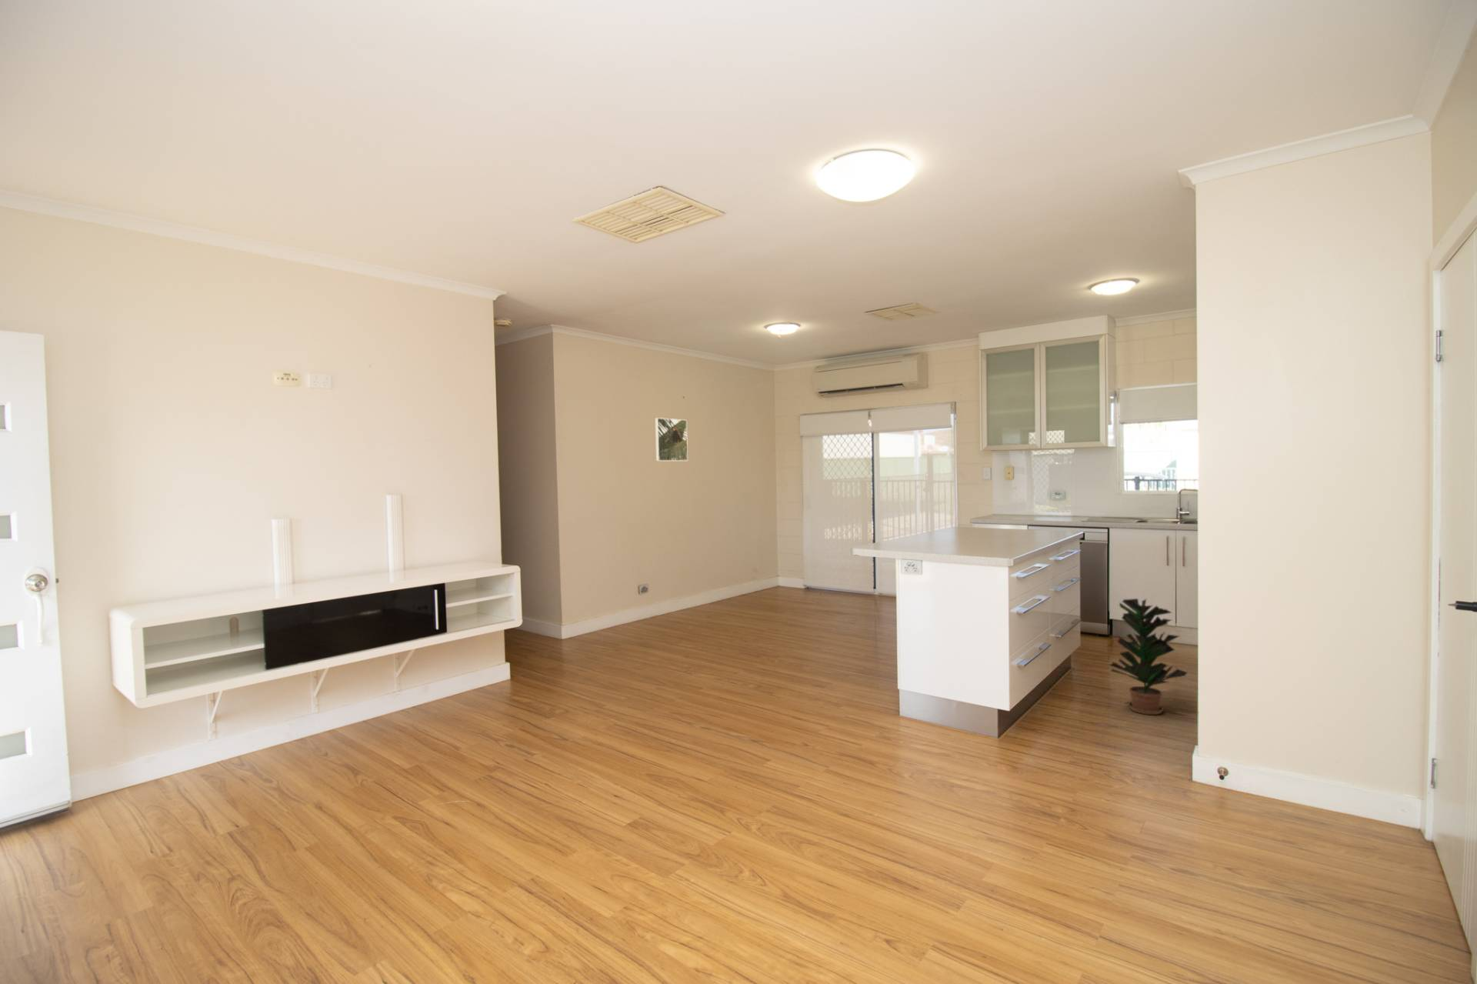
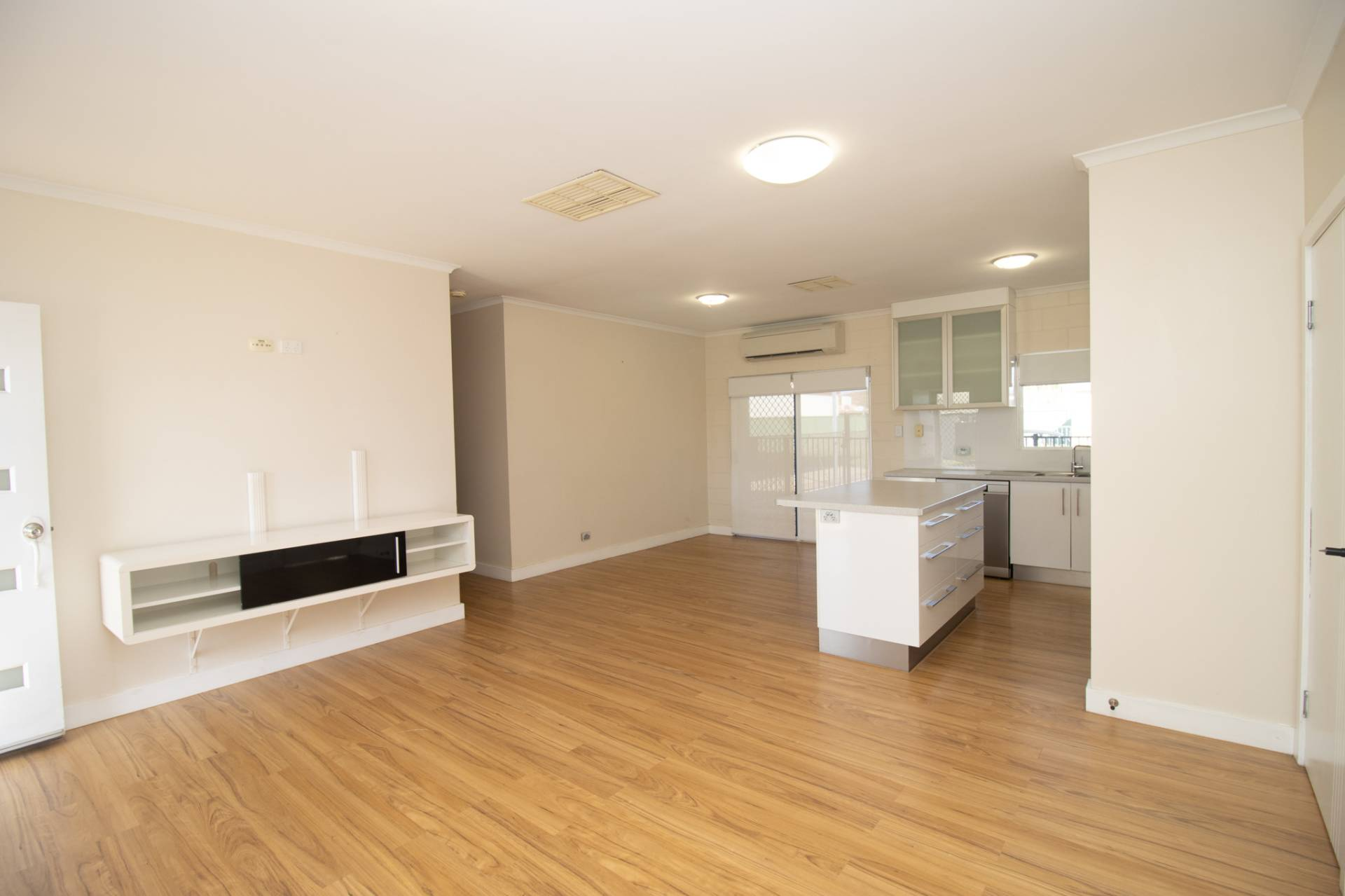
- potted plant (1141, 653)
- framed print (672, 439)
